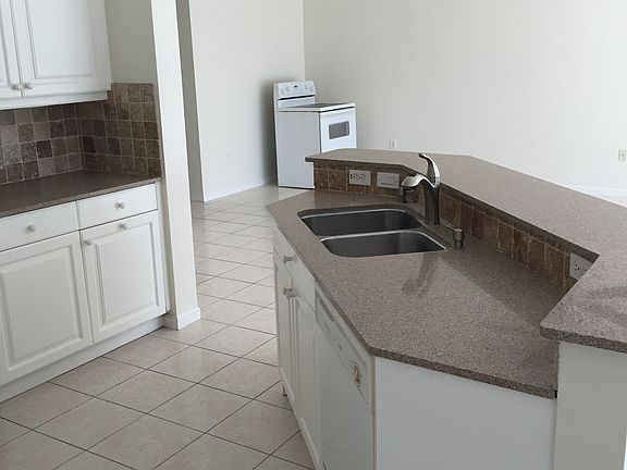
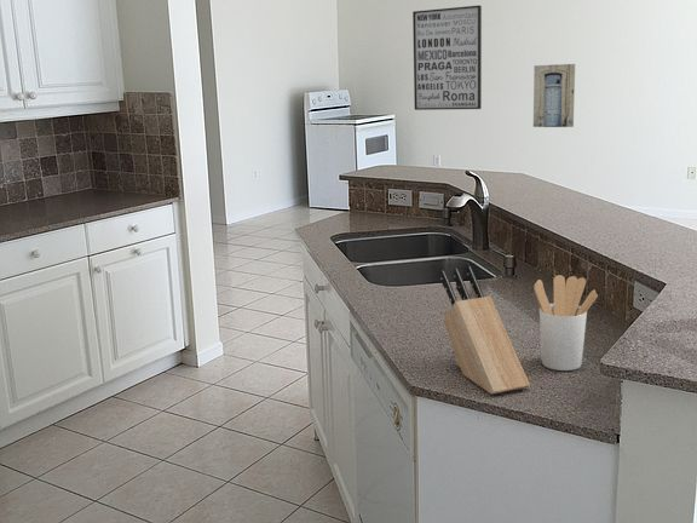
+ wall art (553, 96)
+ knife block (479, 324)
+ utensil holder (564, 320)
+ wall art (447, 59)
